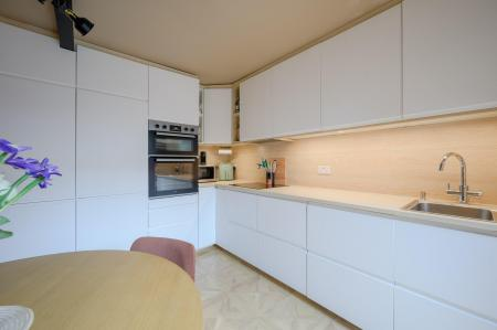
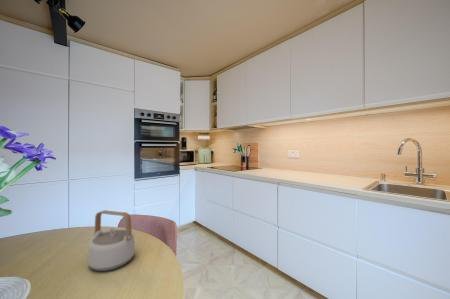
+ teapot (109, 235)
